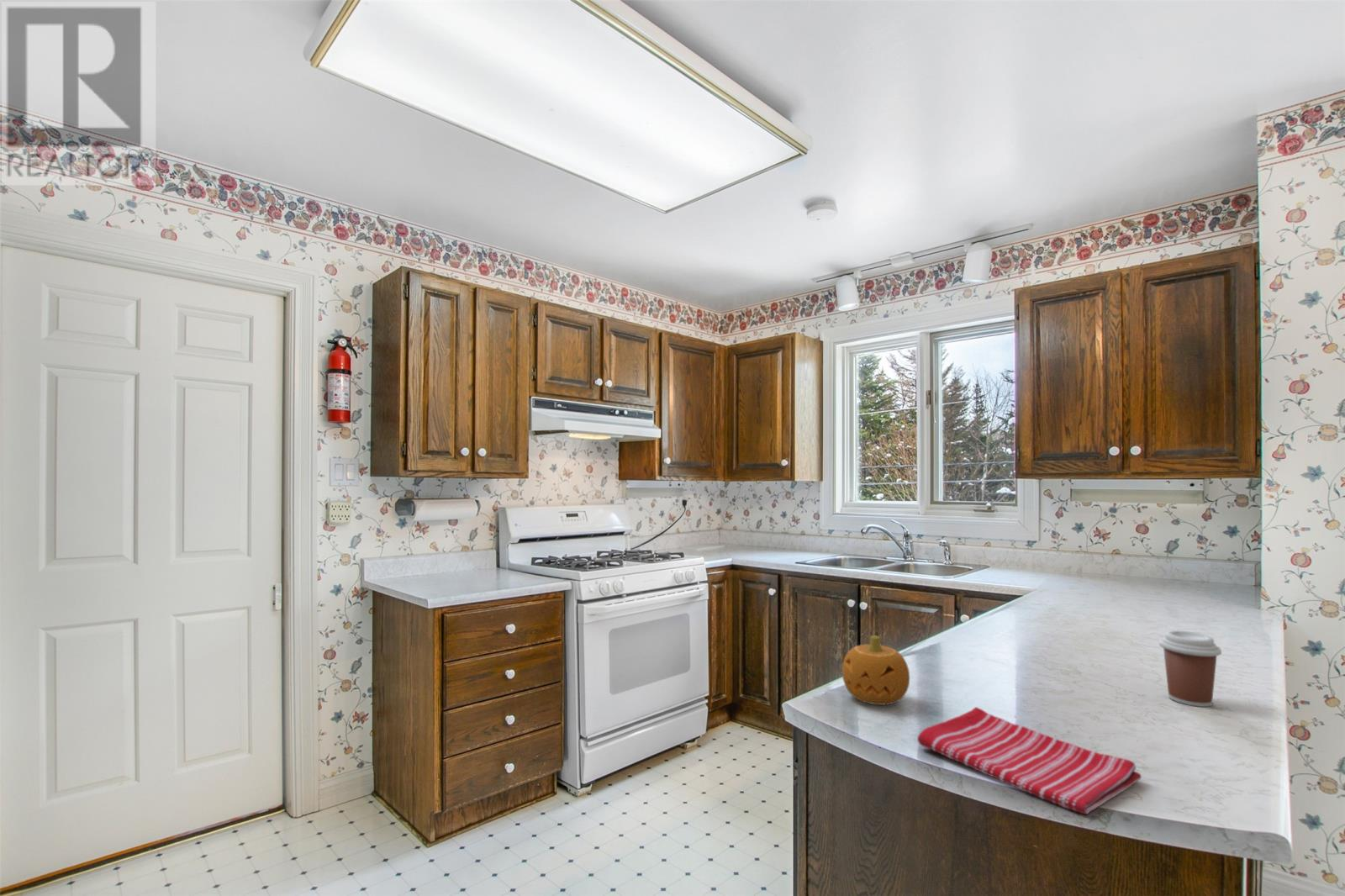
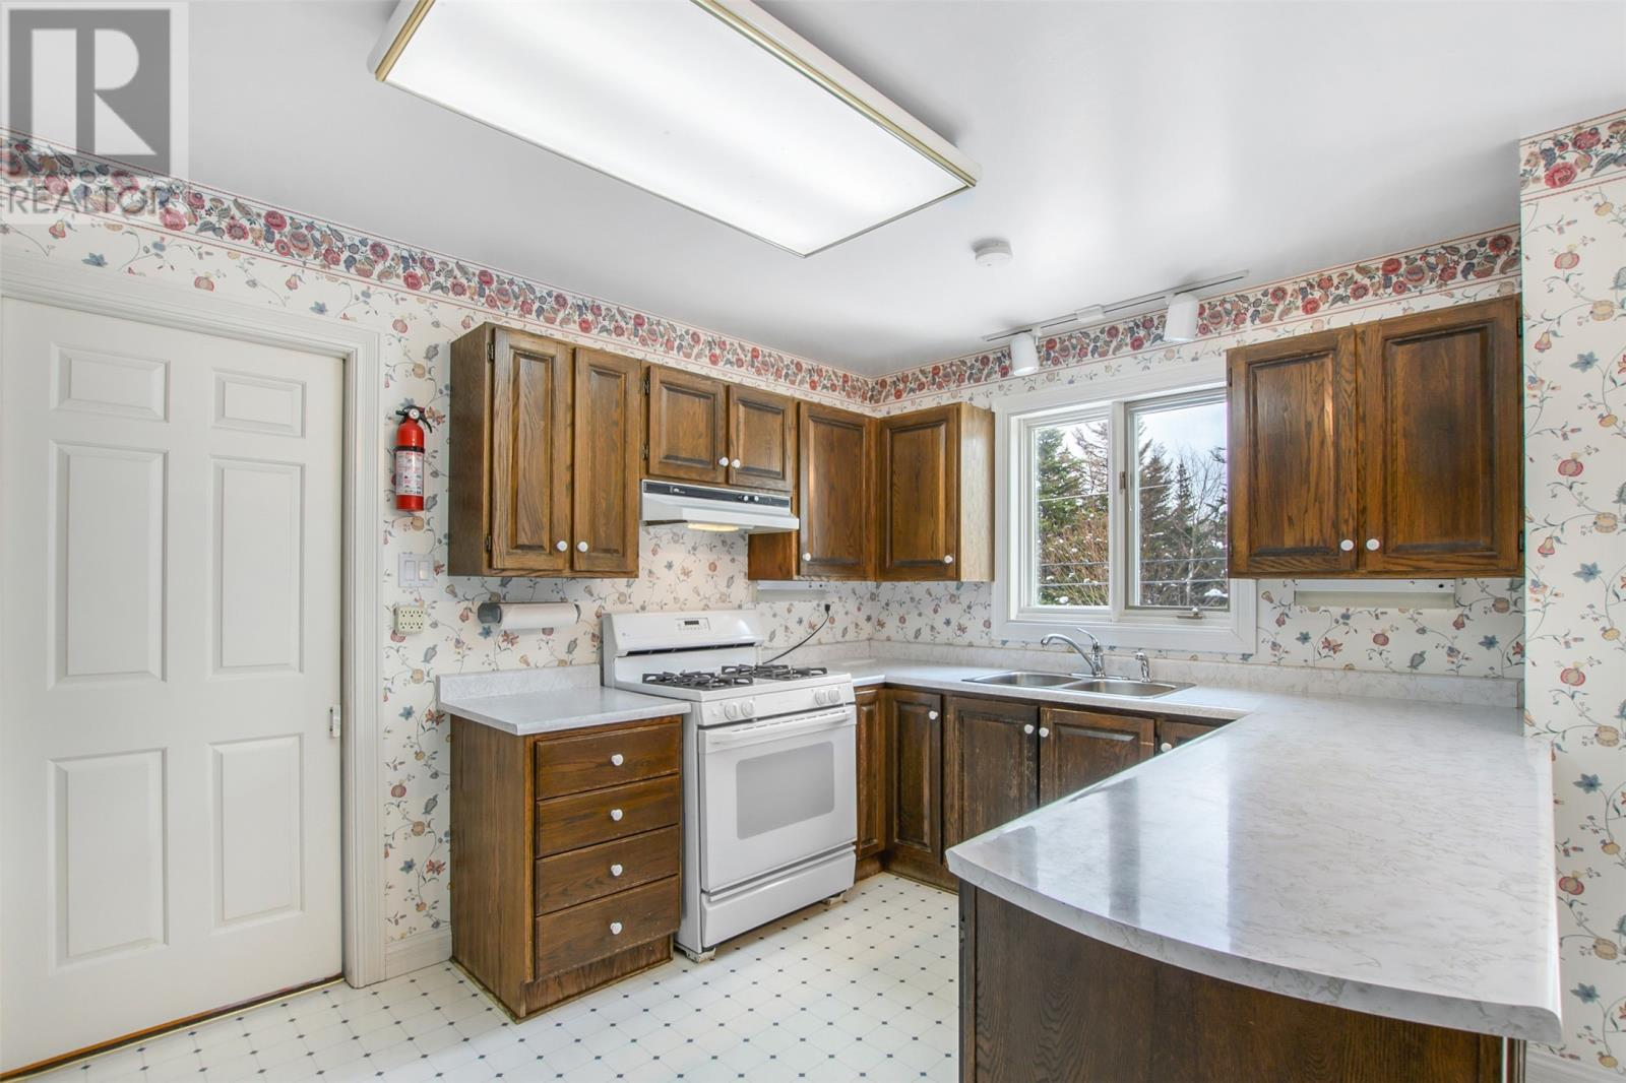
- dish towel (1021, 753)
- coffee cup (1189, 667)
- fruit (875, 667)
